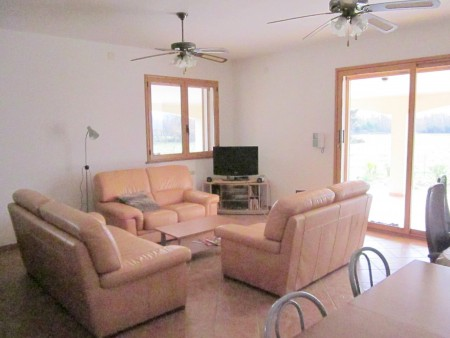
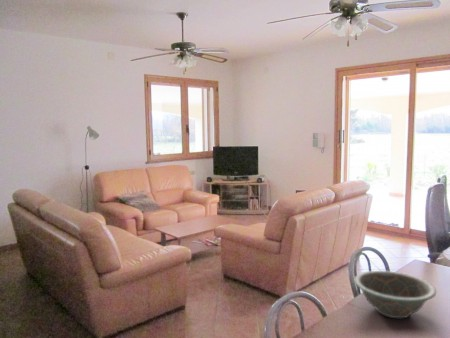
+ decorative bowl (392, 297)
